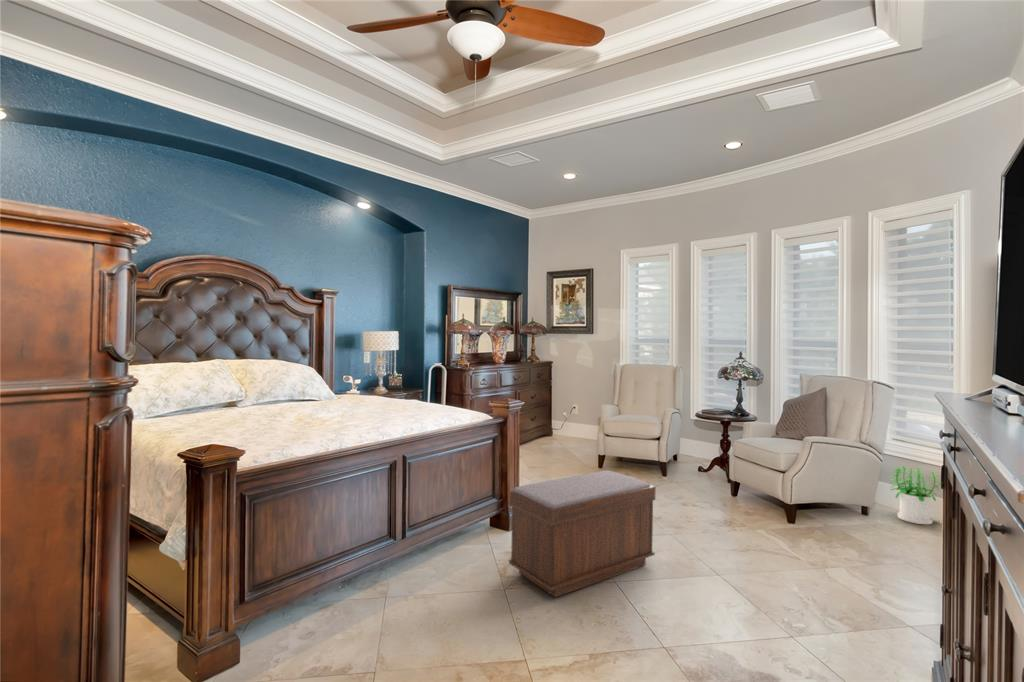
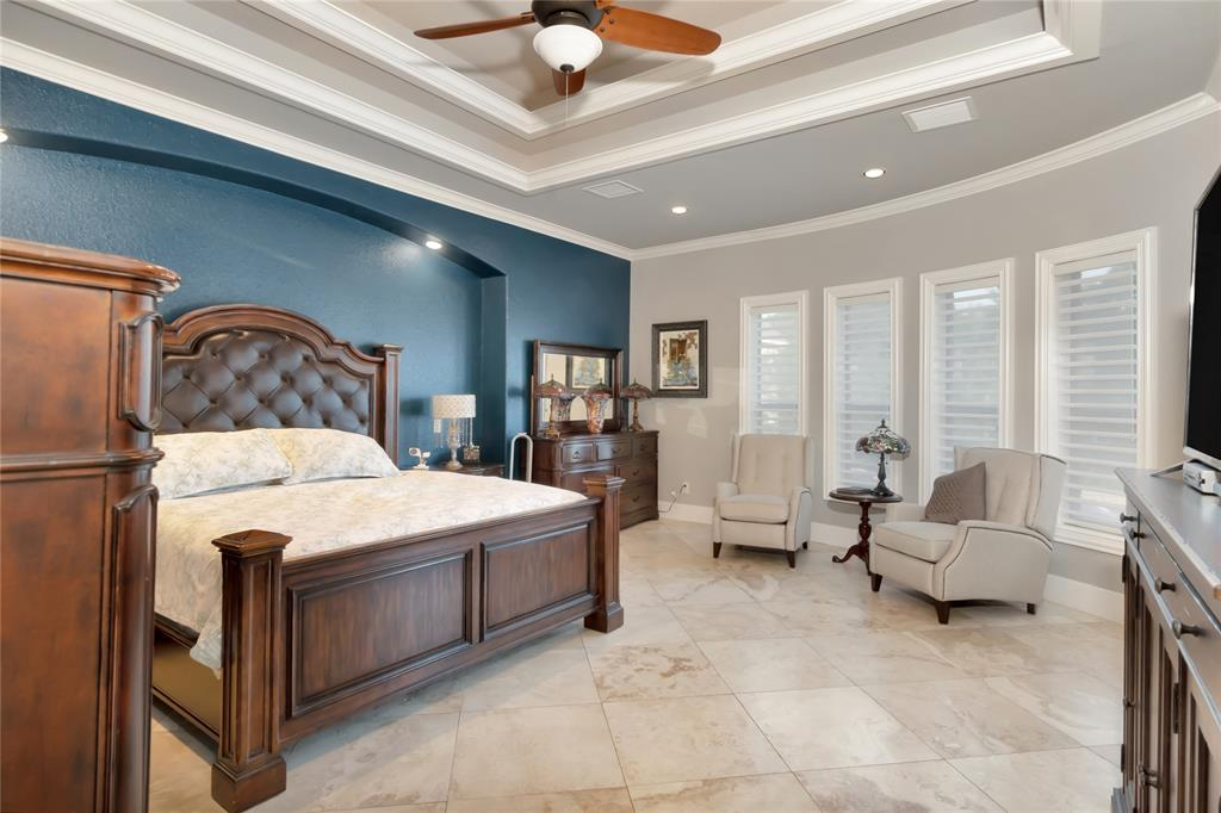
- bench (583, 525)
- potted plant (912, 492)
